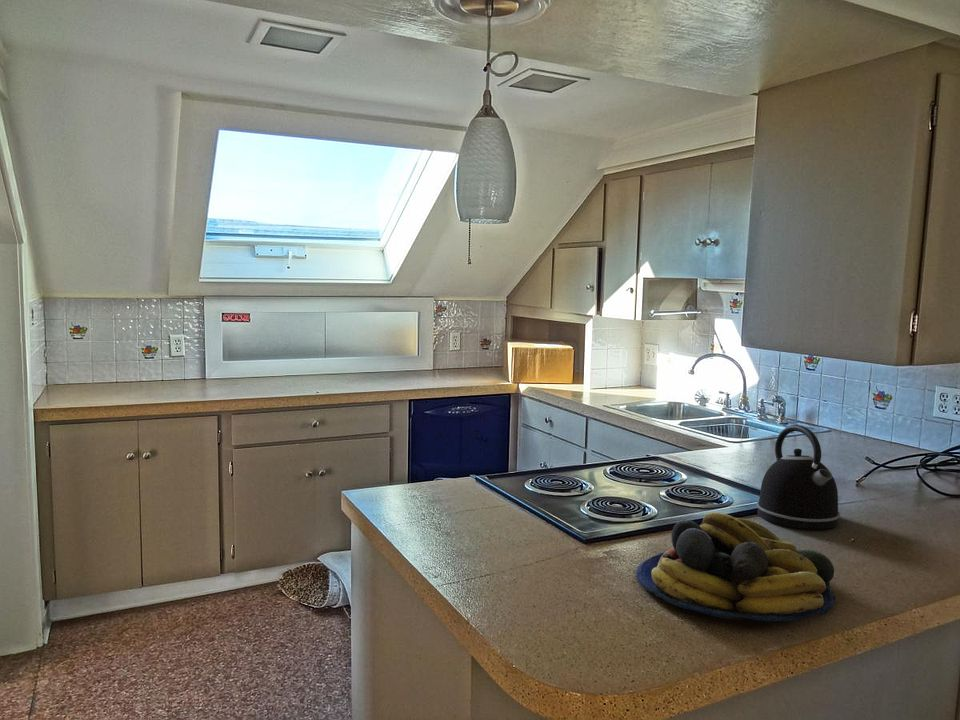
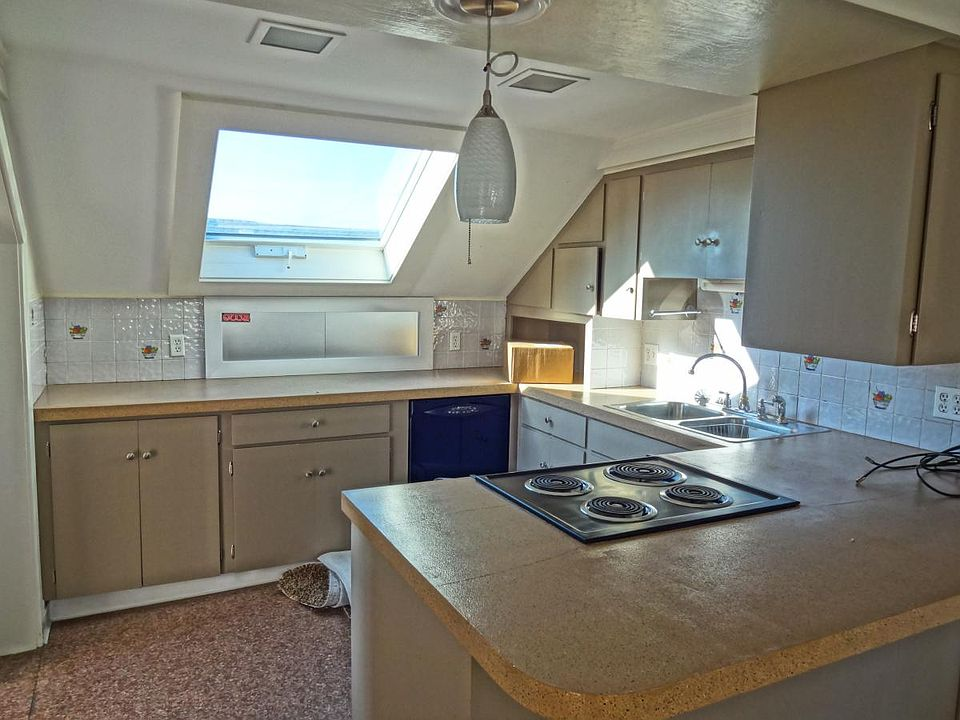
- kettle (799, 471)
- fruit bowl (733, 552)
